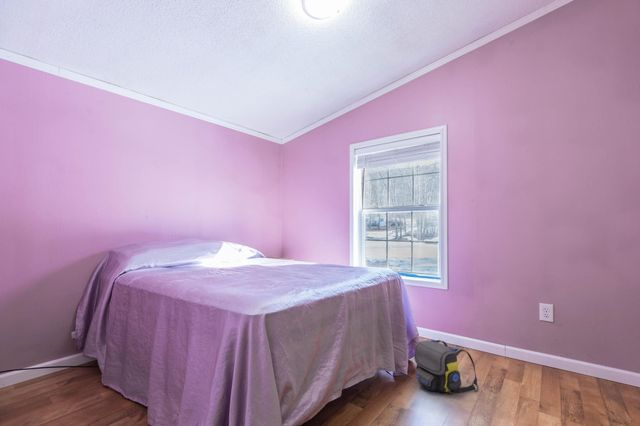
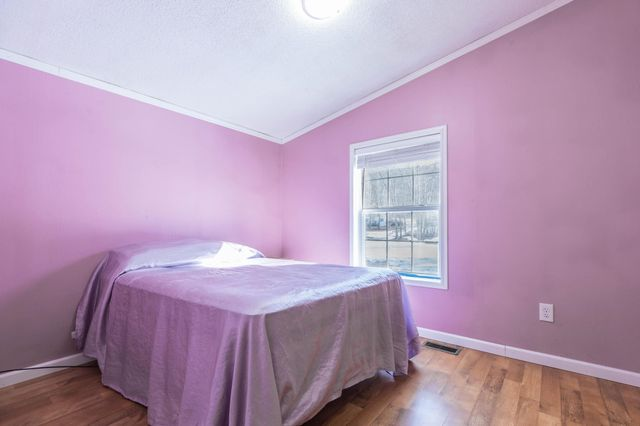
- shoulder bag (441, 363)
